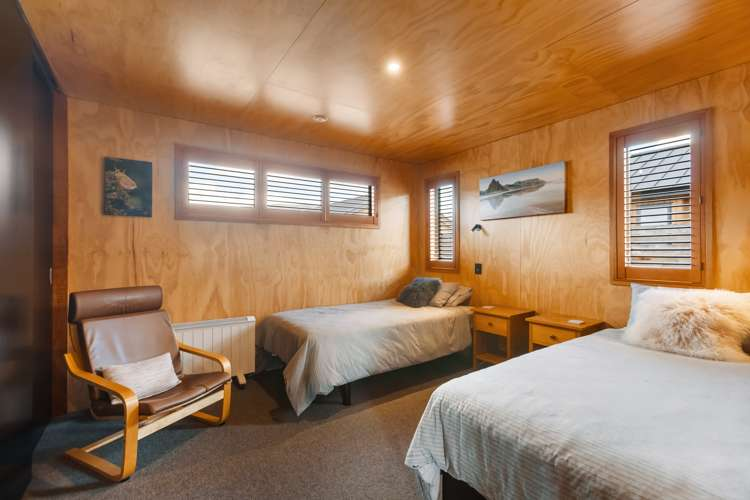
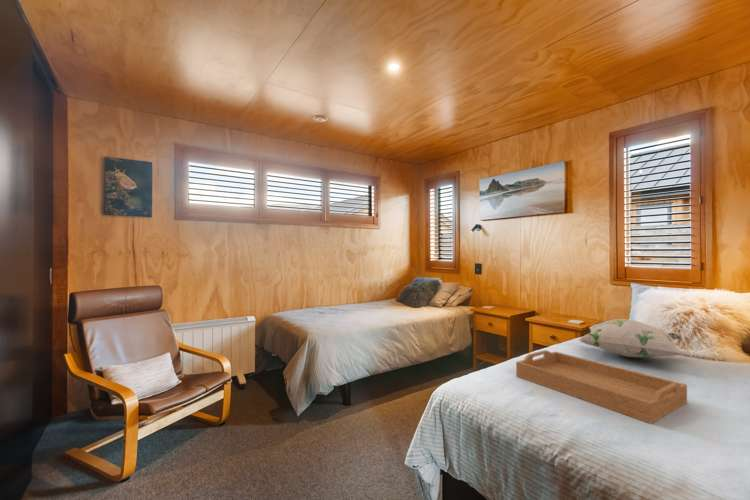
+ decorative pillow (630, 338)
+ serving tray (593, 377)
